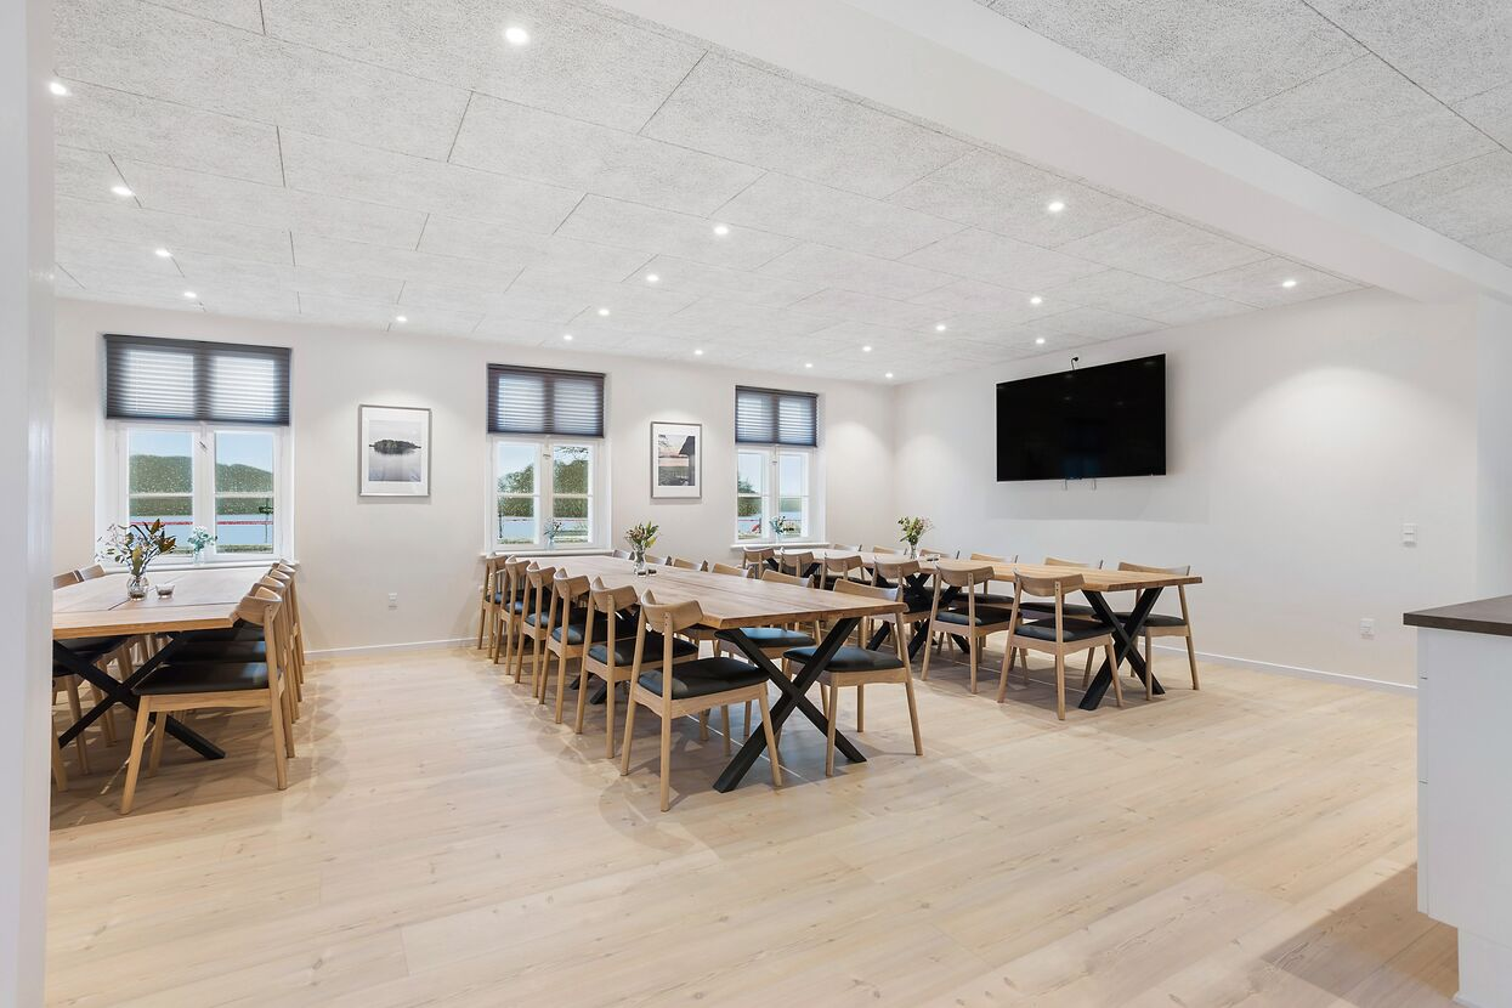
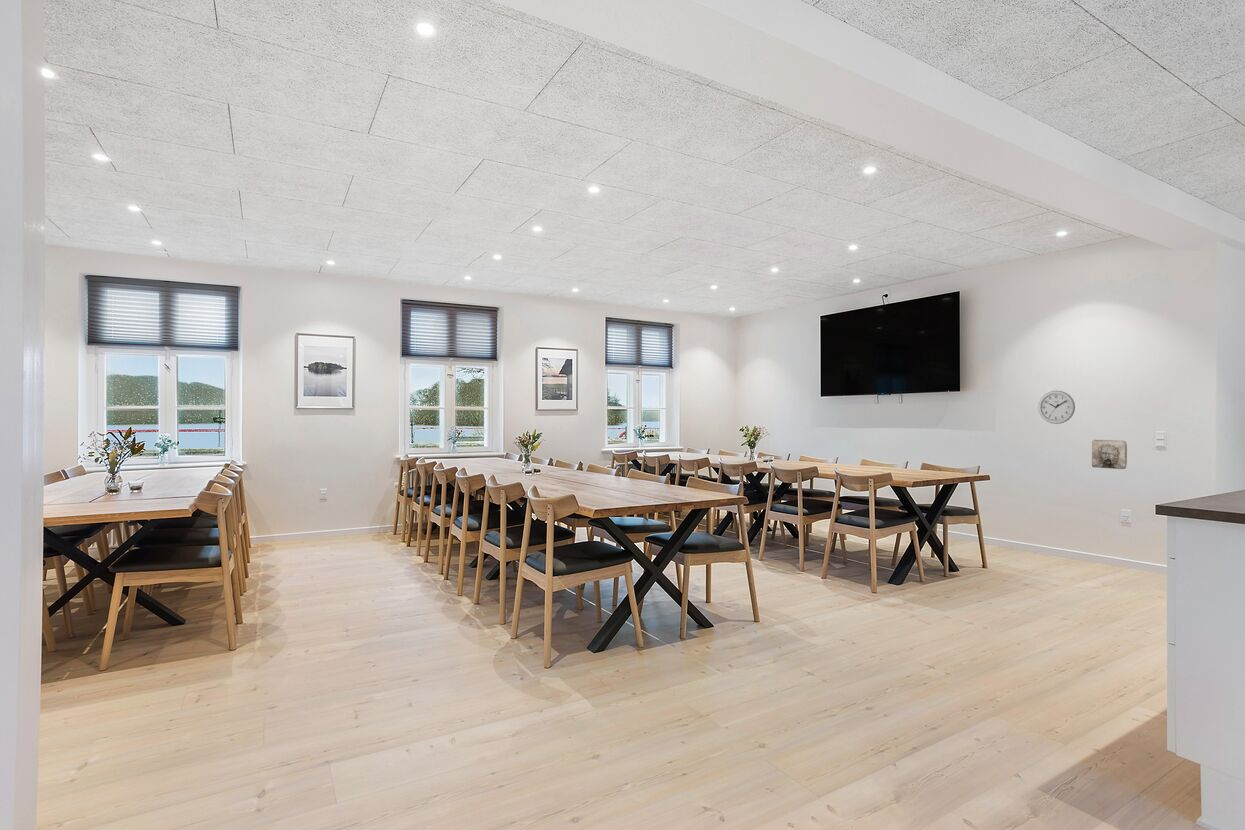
+ wall clock (1055, 407)
+ wall relief (1108, 454)
